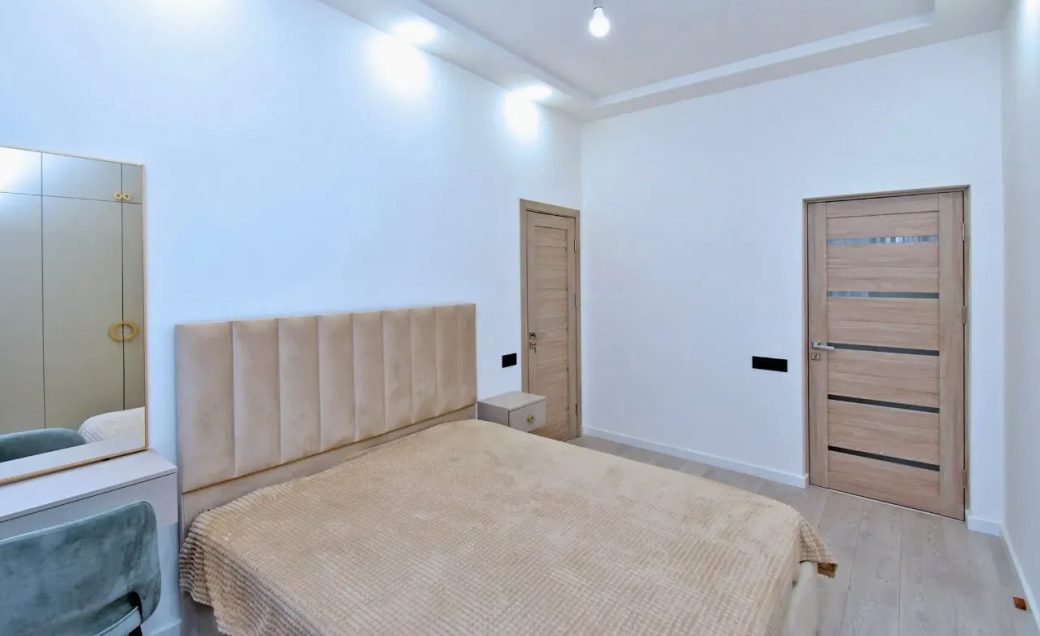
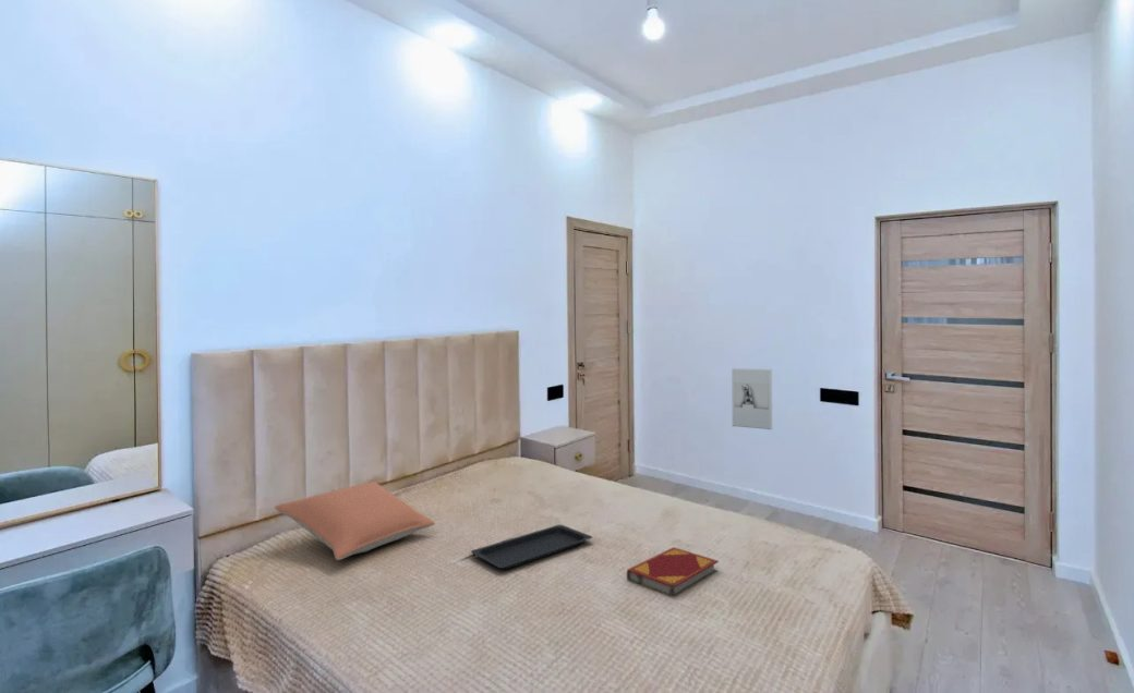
+ serving tray (533, 546)
+ hardback book (673, 570)
+ wall sculpture (751, 398)
+ pillow (358, 515)
